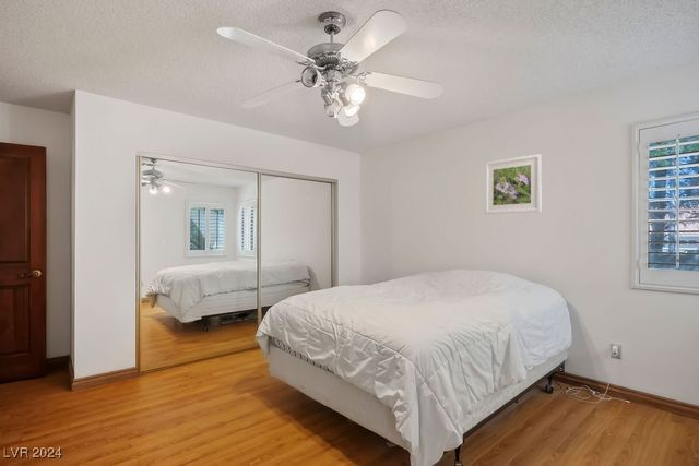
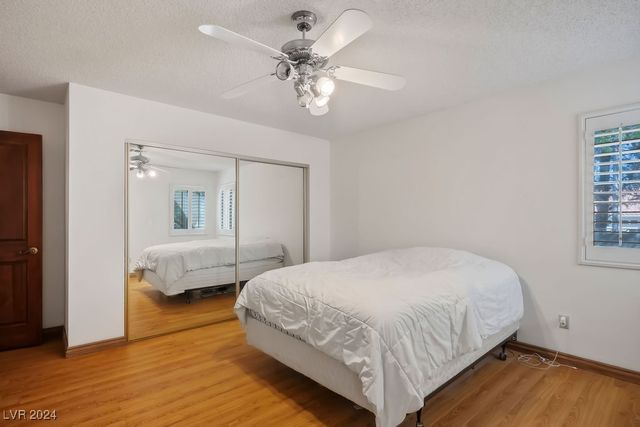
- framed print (511, 186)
